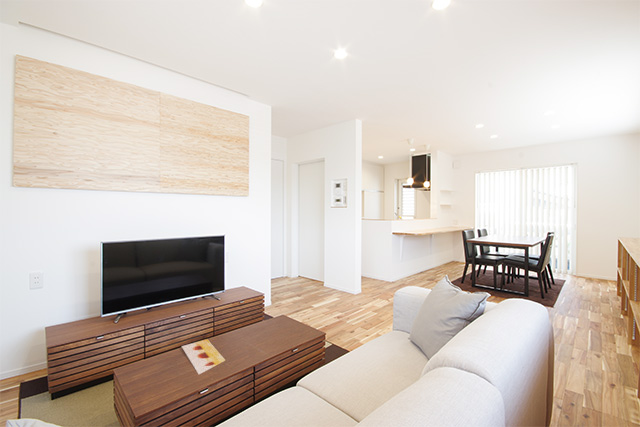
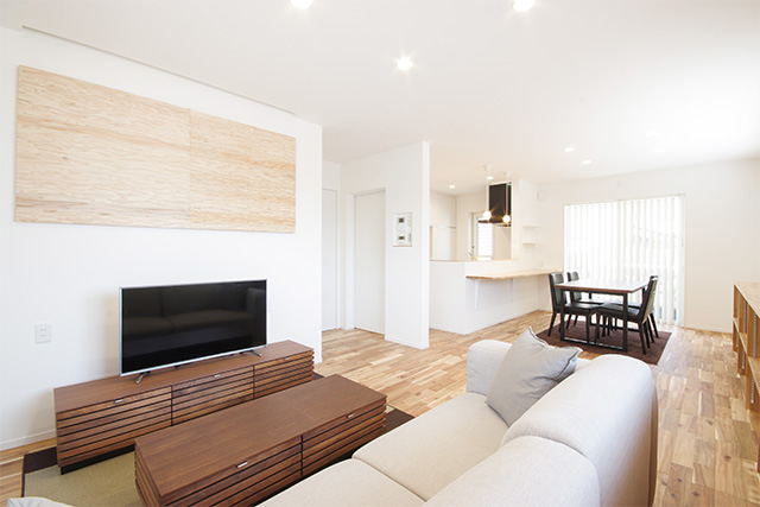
- painting (204, 355)
